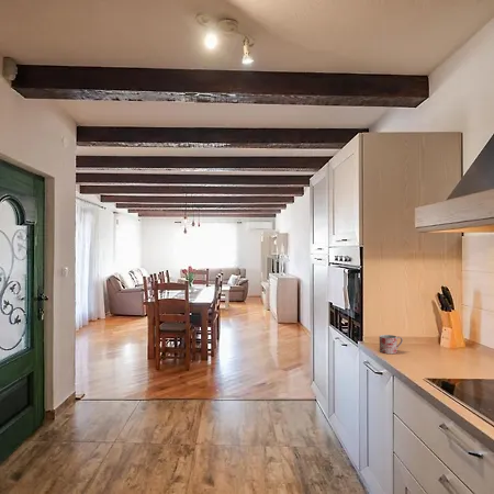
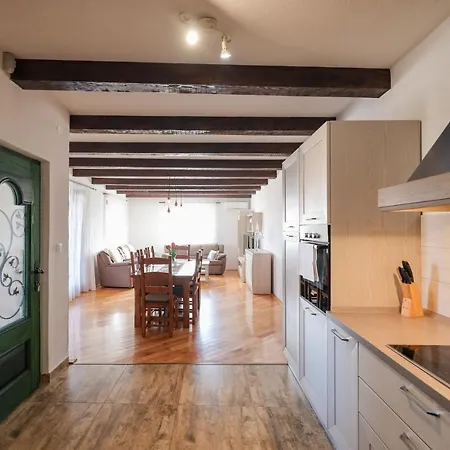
- mug (391, 344)
